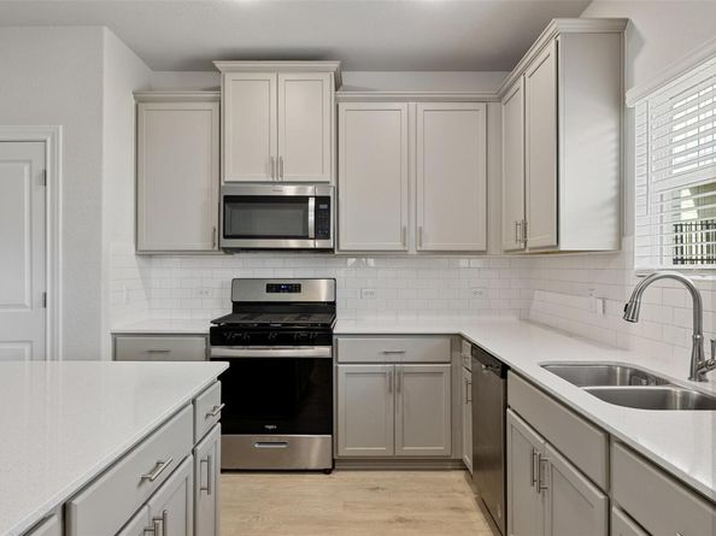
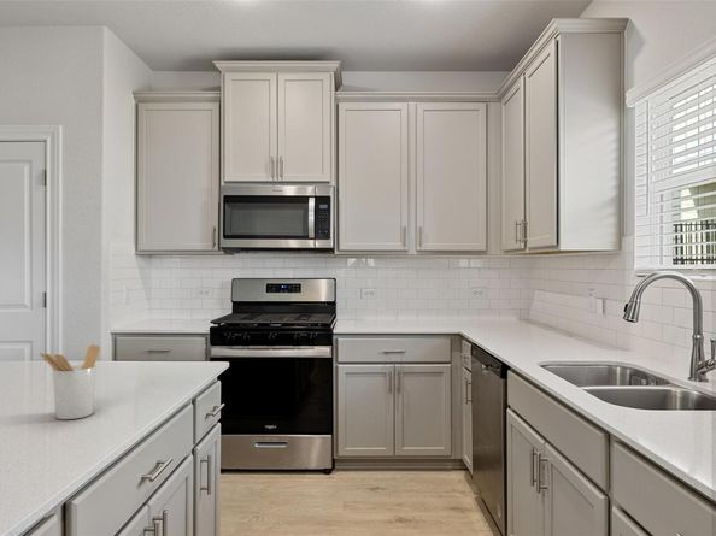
+ utensil holder (68, 381)
